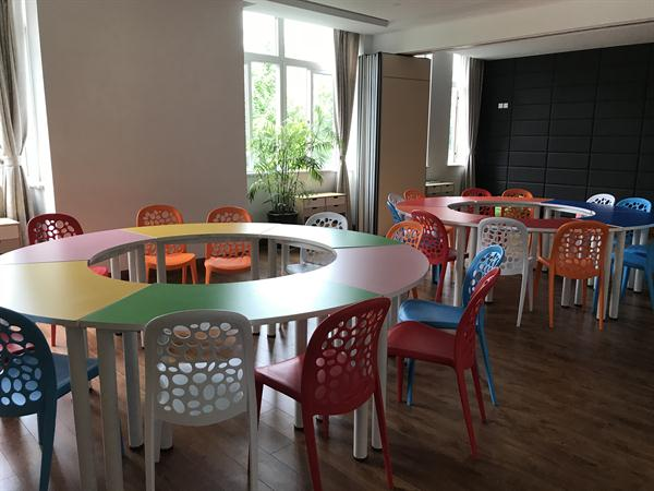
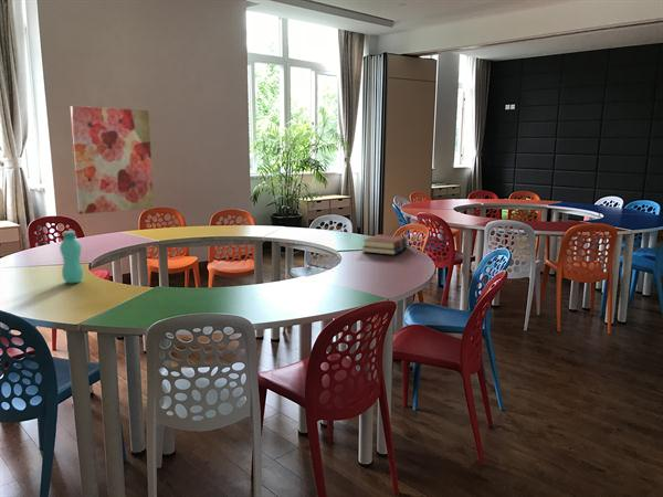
+ books (385, 243)
+ bottle (71, 256)
+ wall art (114, 160)
